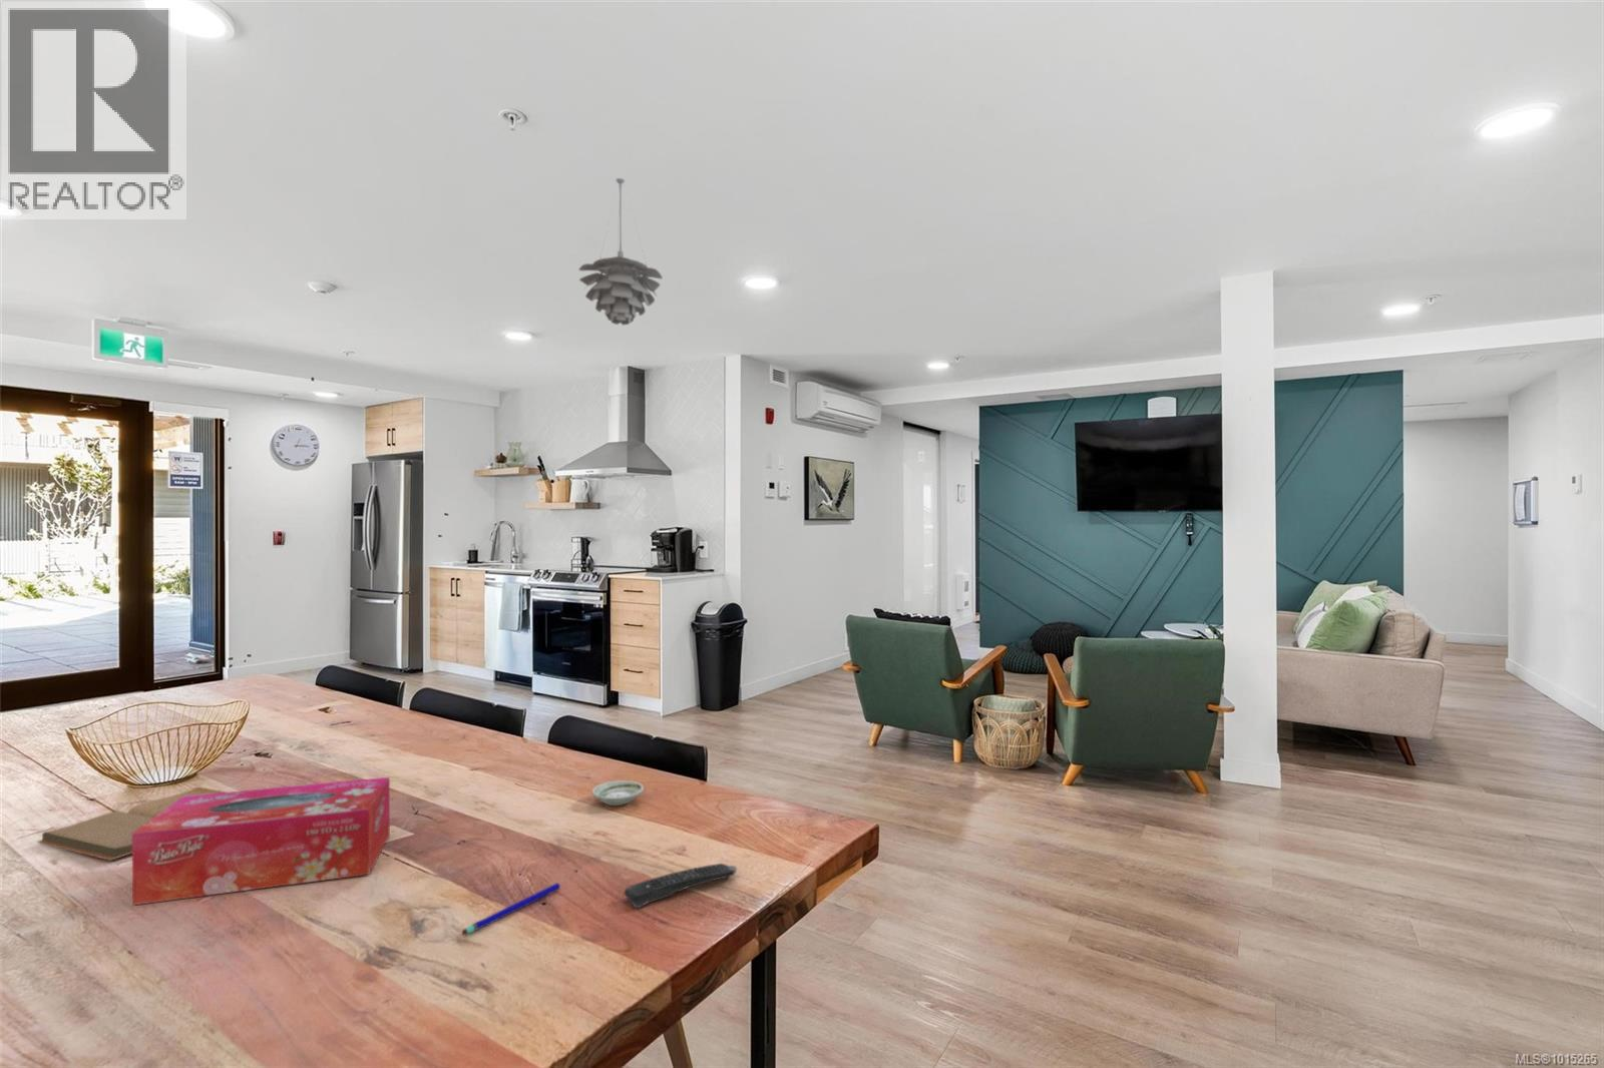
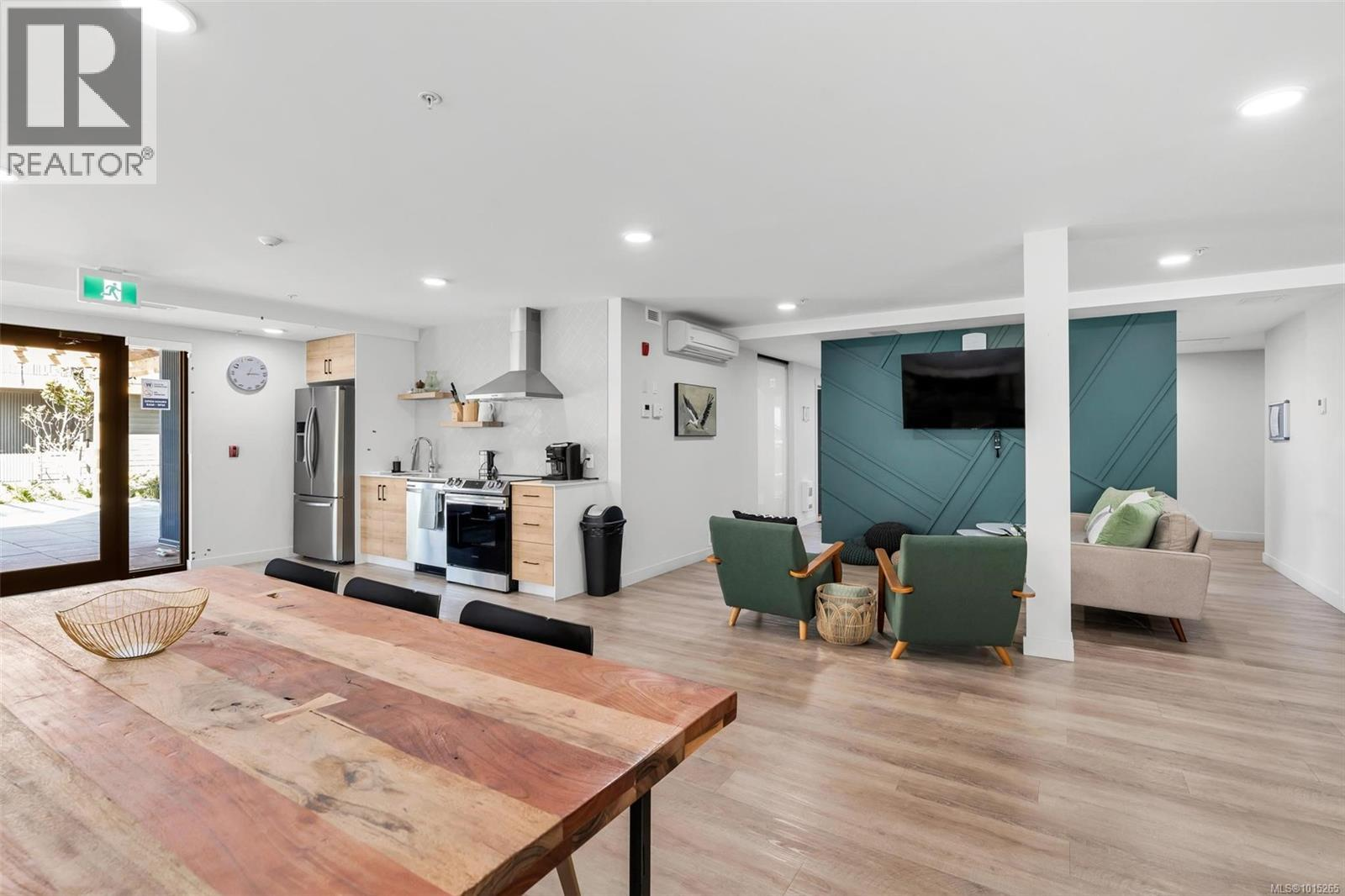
- remote control (683, 881)
- pendant light (620, 250)
- saucer (618, 795)
- tissue box (273, 833)
- book (156, 814)
- pen (513, 908)
